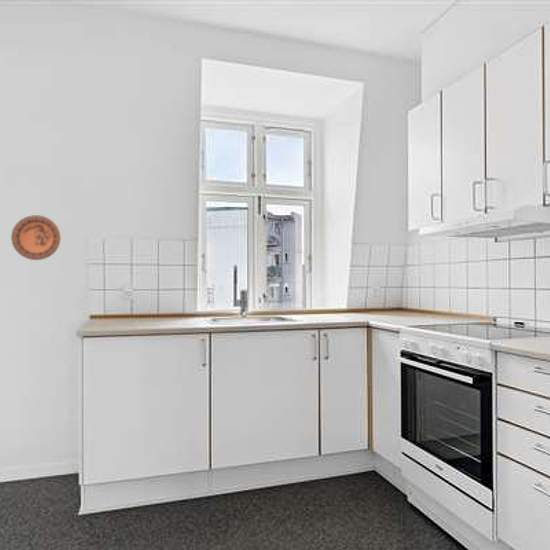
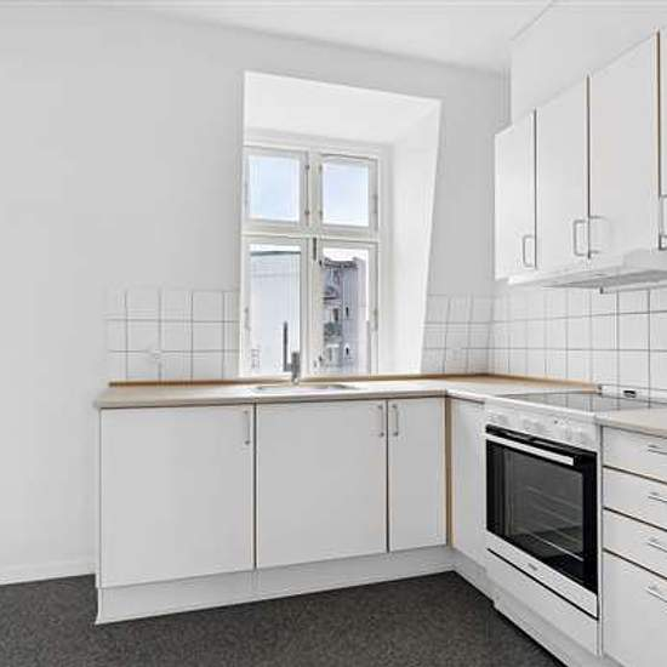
- decorative plate (36, 237)
